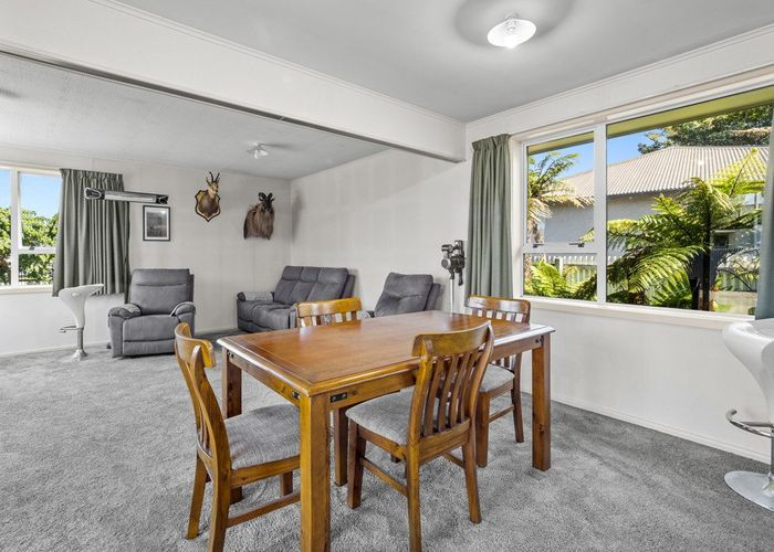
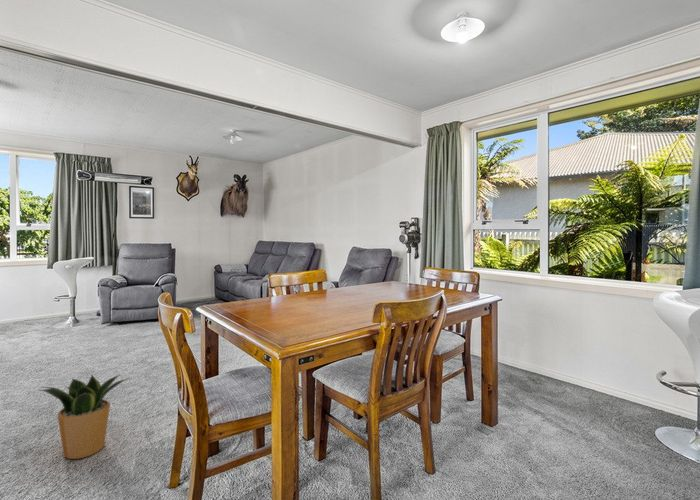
+ potted plant (86, 414)
